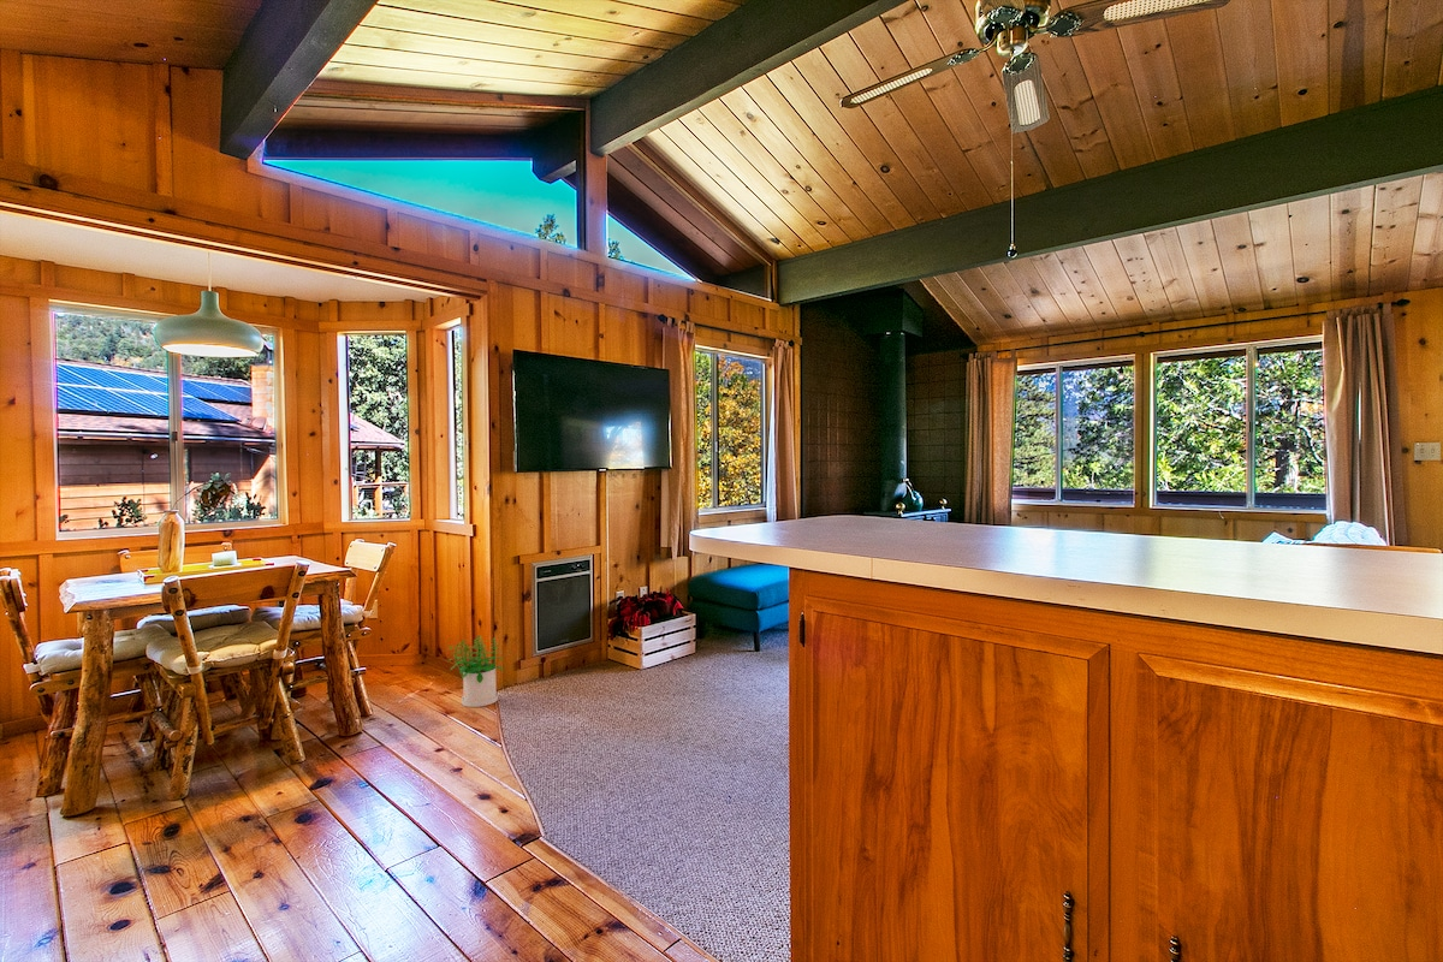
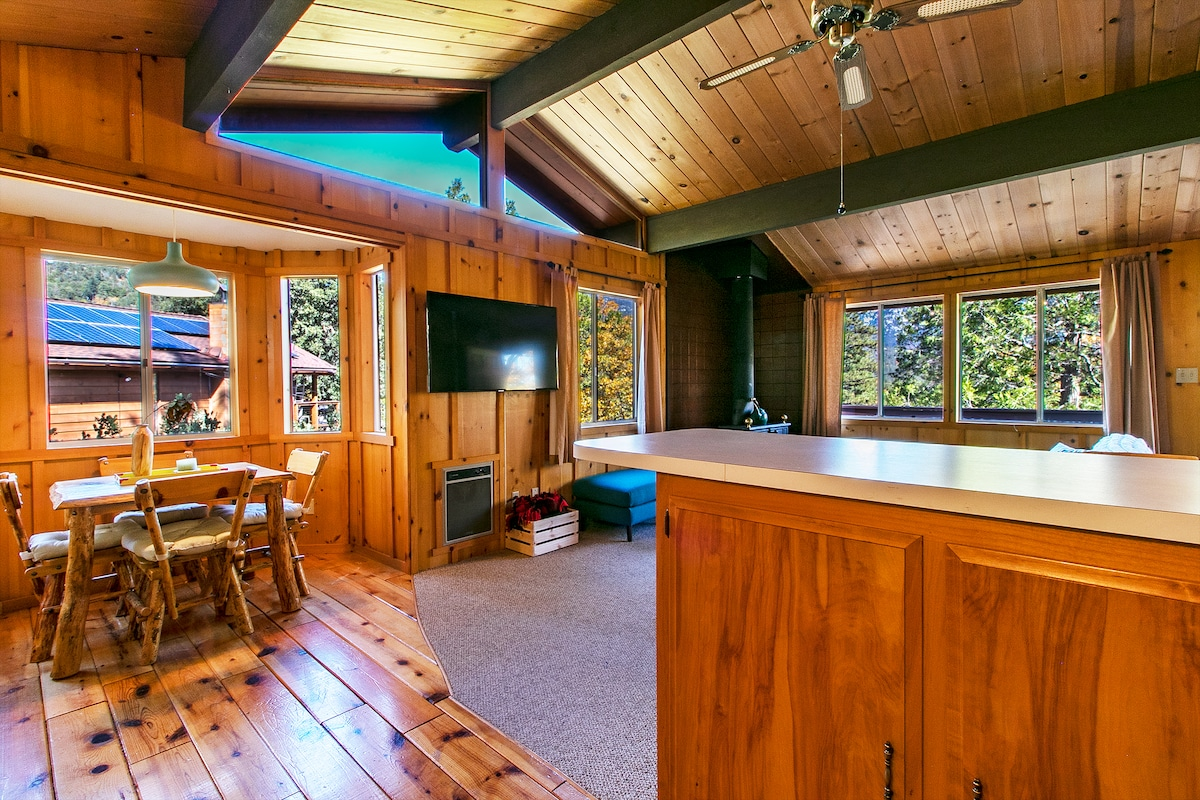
- potted plant (475, 670)
